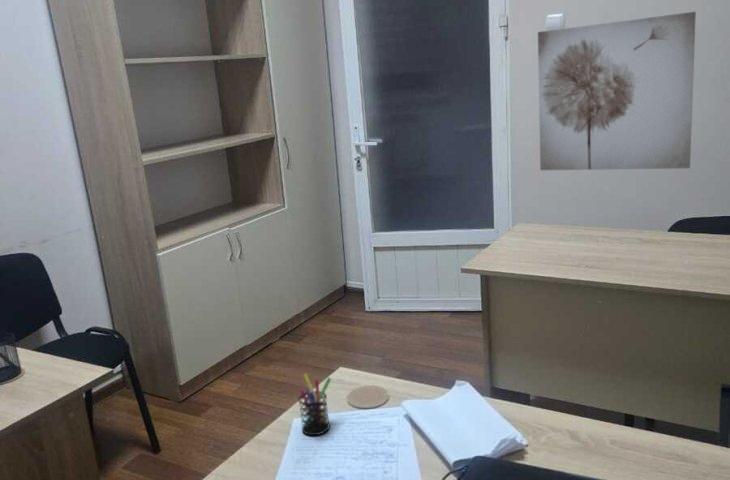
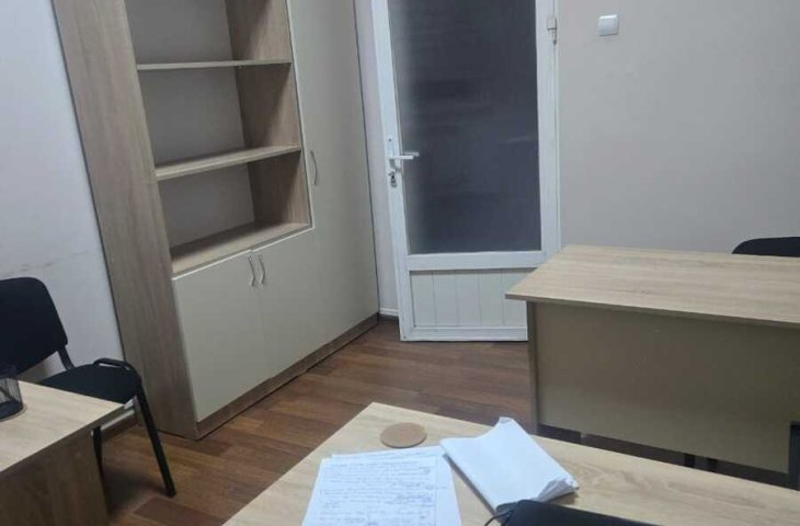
- wall art (611, 97)
- pen holder (316, 401)
